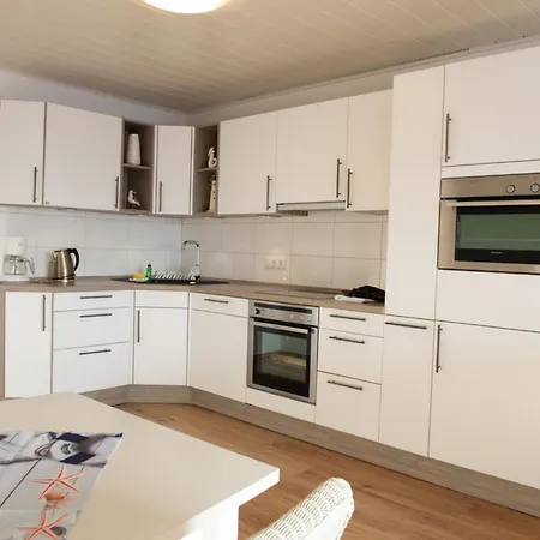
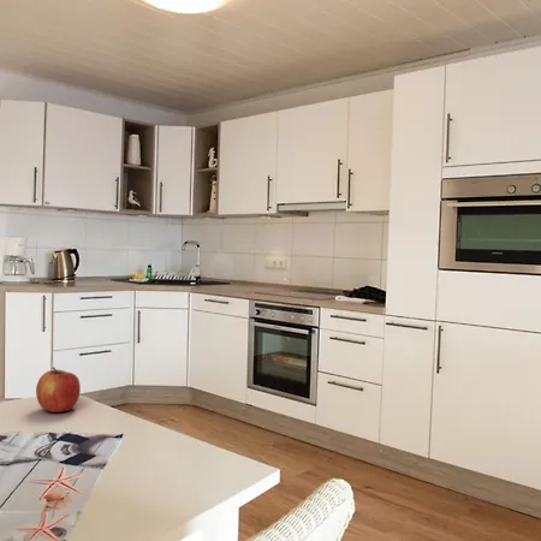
+ apple (58, 388)
